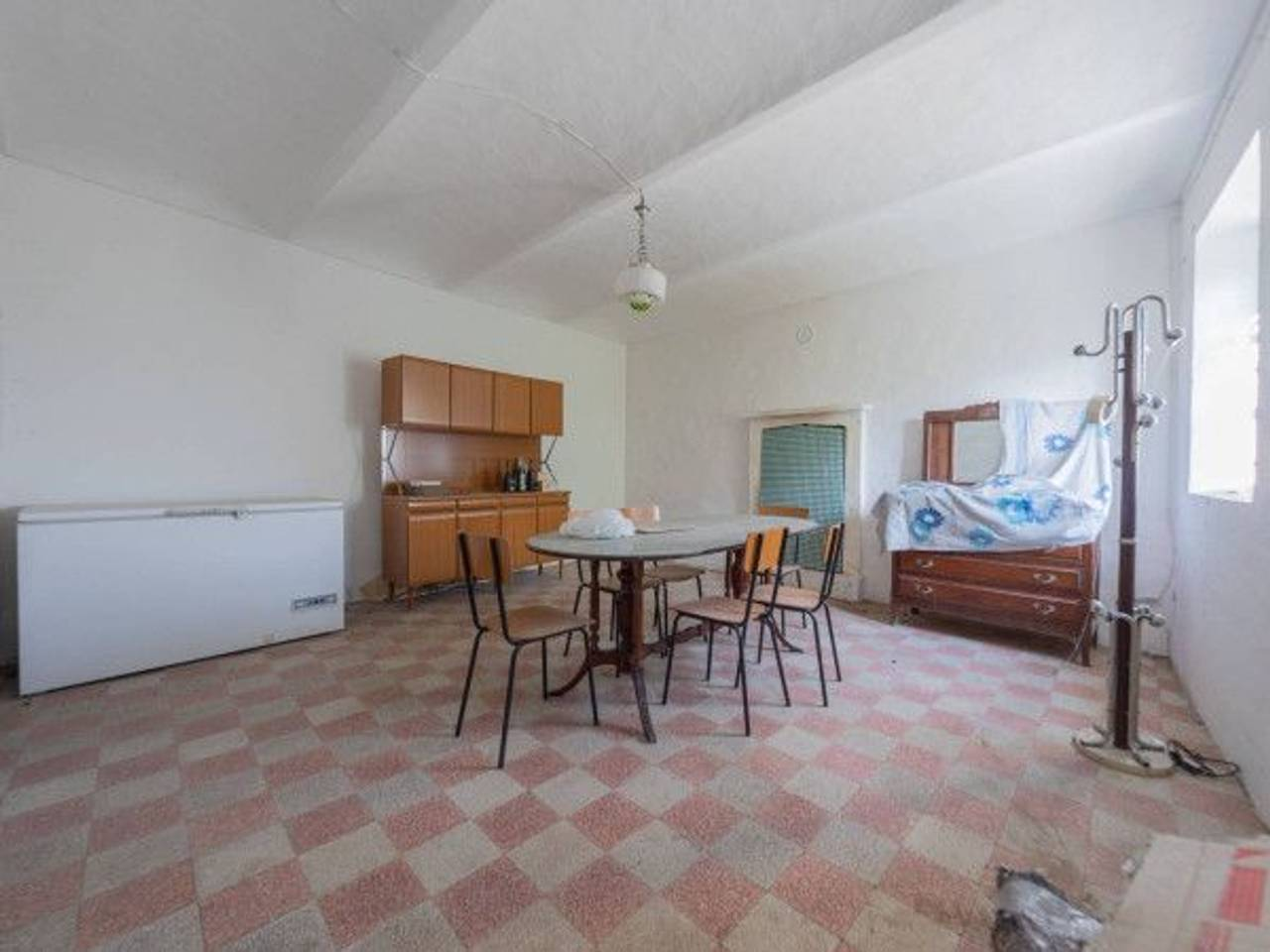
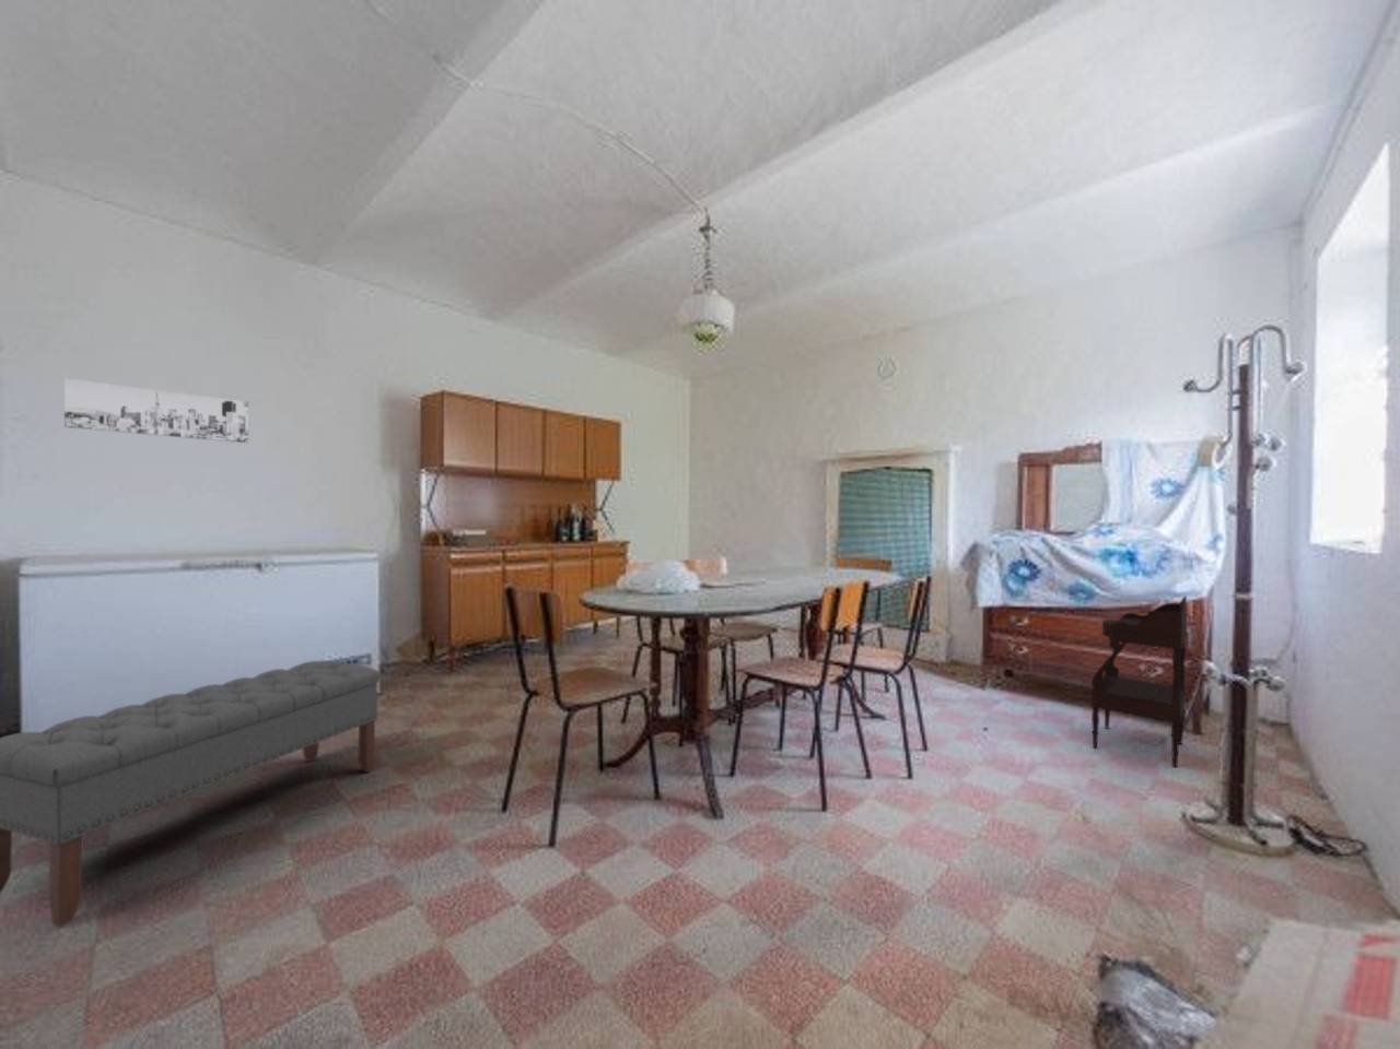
+ bench (217, 757)
+ wall art (164, 413)
+ side table (1139, 680)
